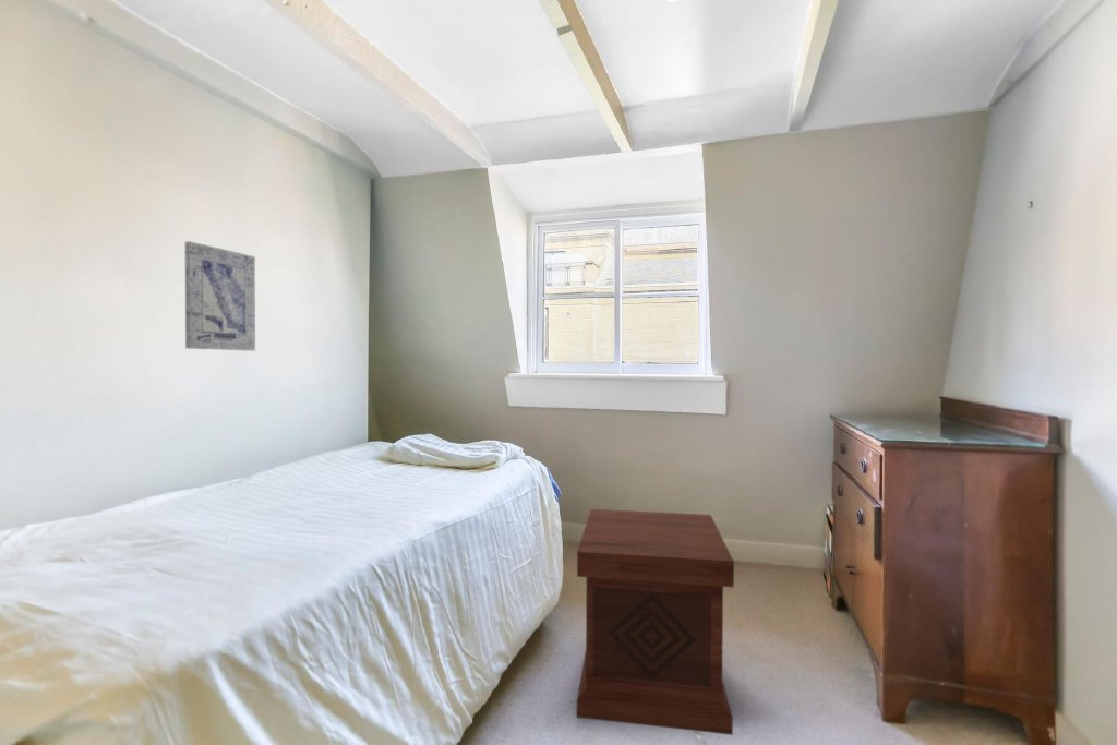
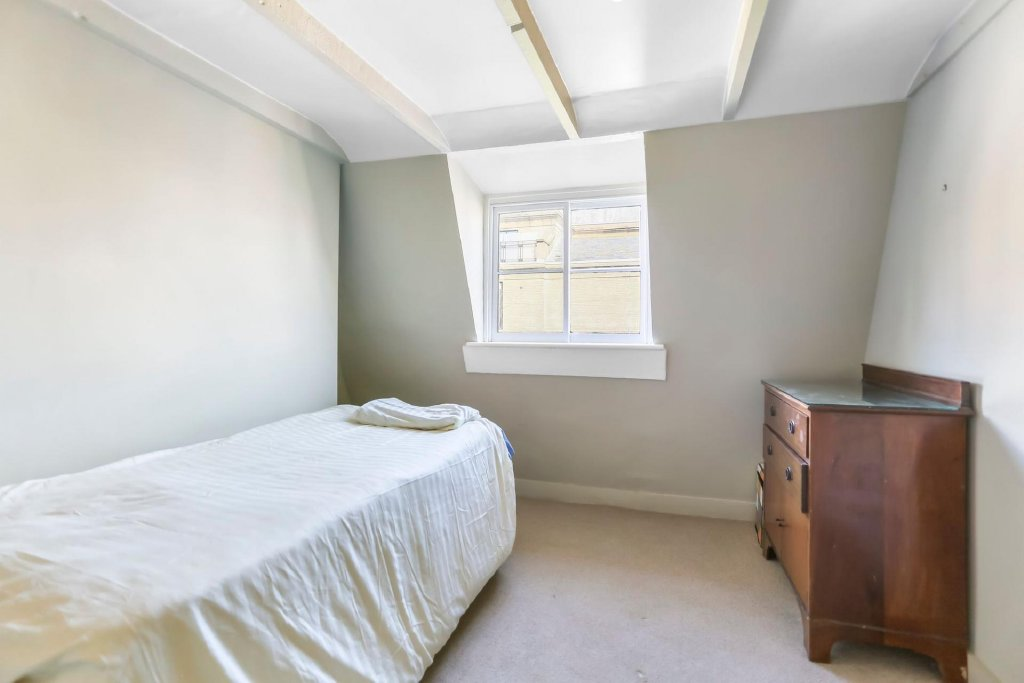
- side table (650, 604)
- wall art (221, 299)
